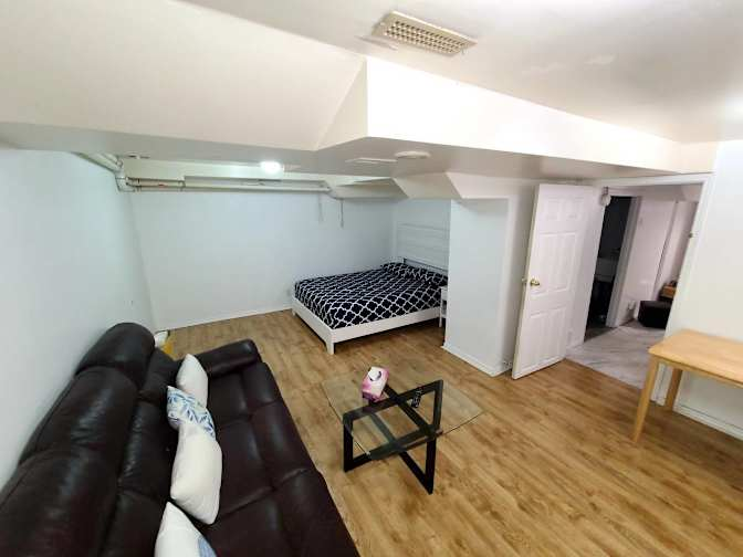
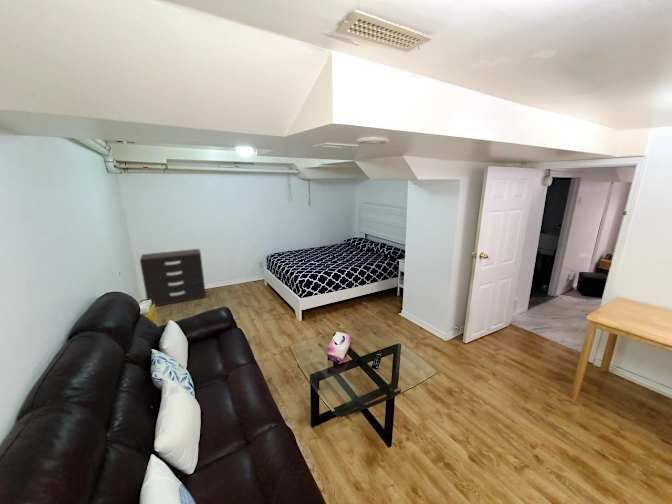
+ dresser (175, 277)
